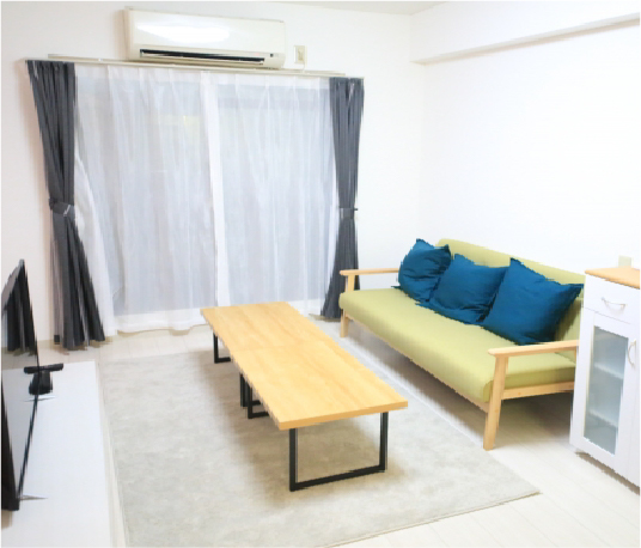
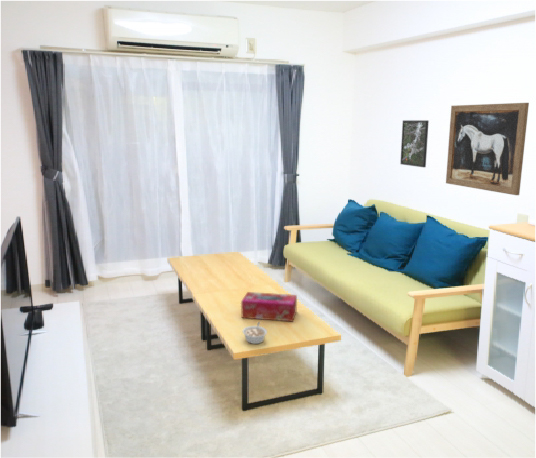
+ tissue box (269, 306)
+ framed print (413, 143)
+ legume (254, 334)
+ wall art (482, 147)
